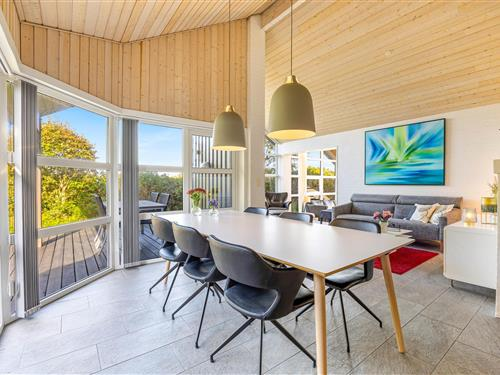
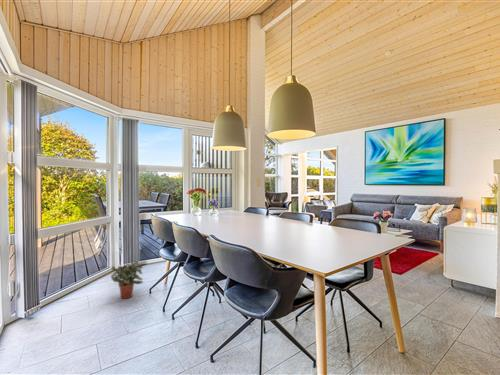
+ potted plant (126, 279)
